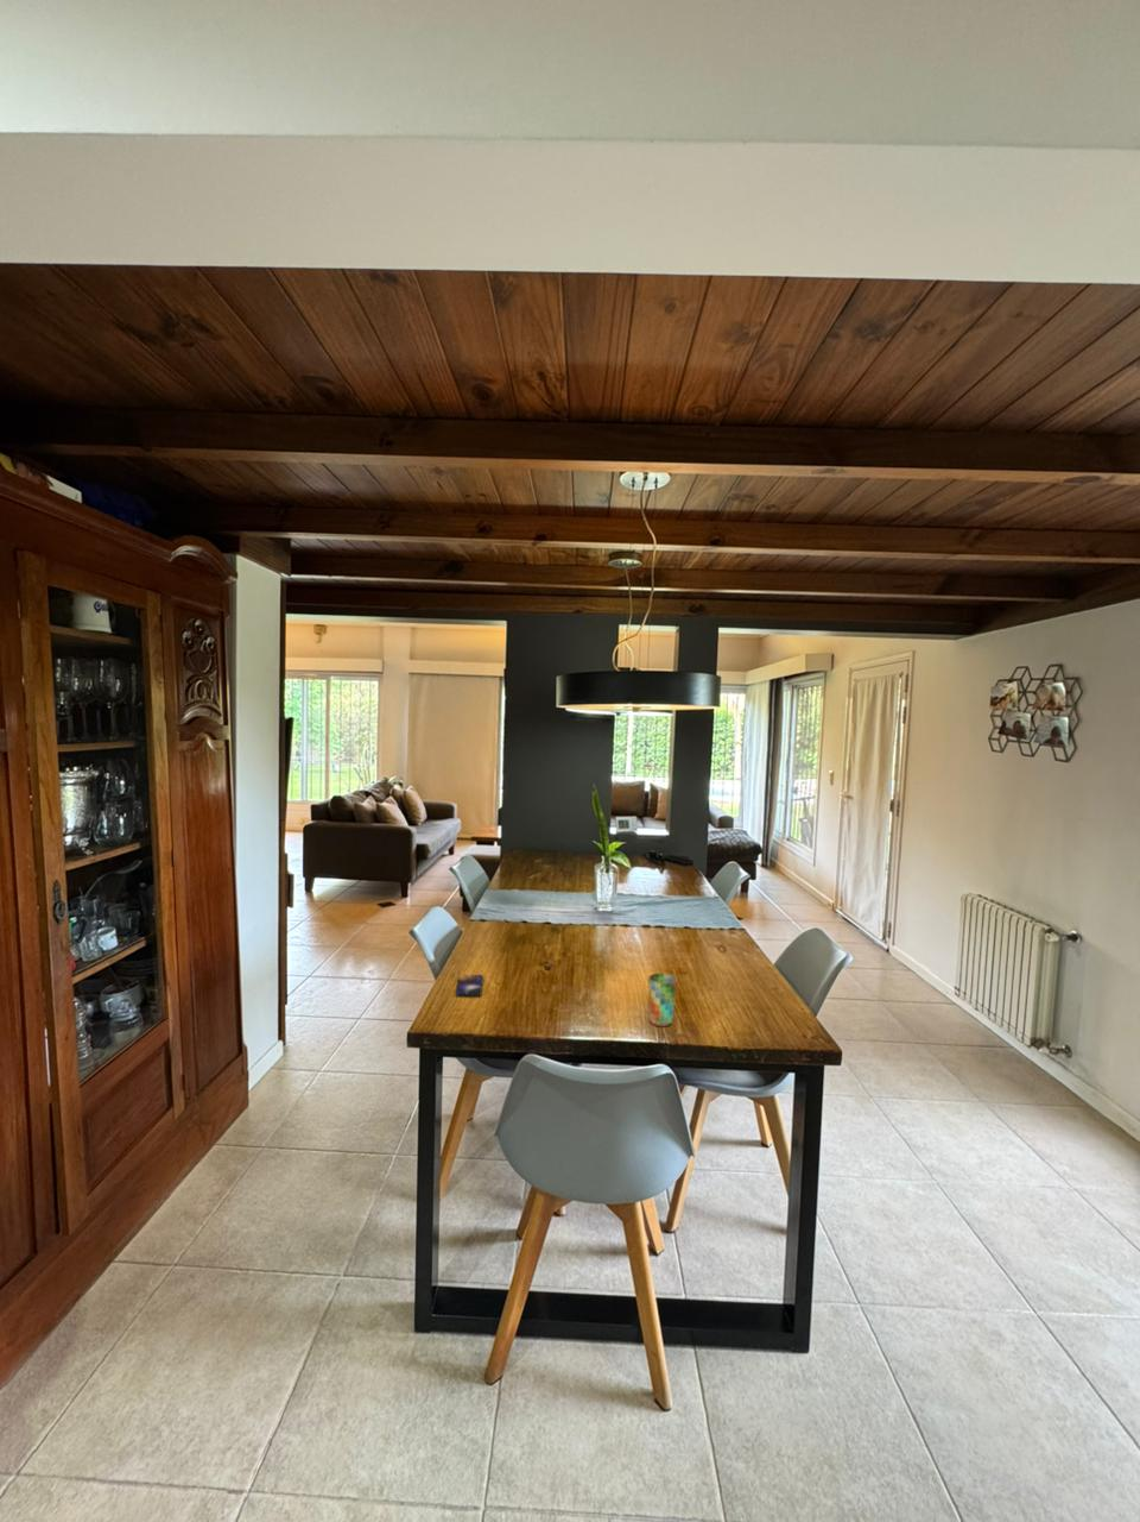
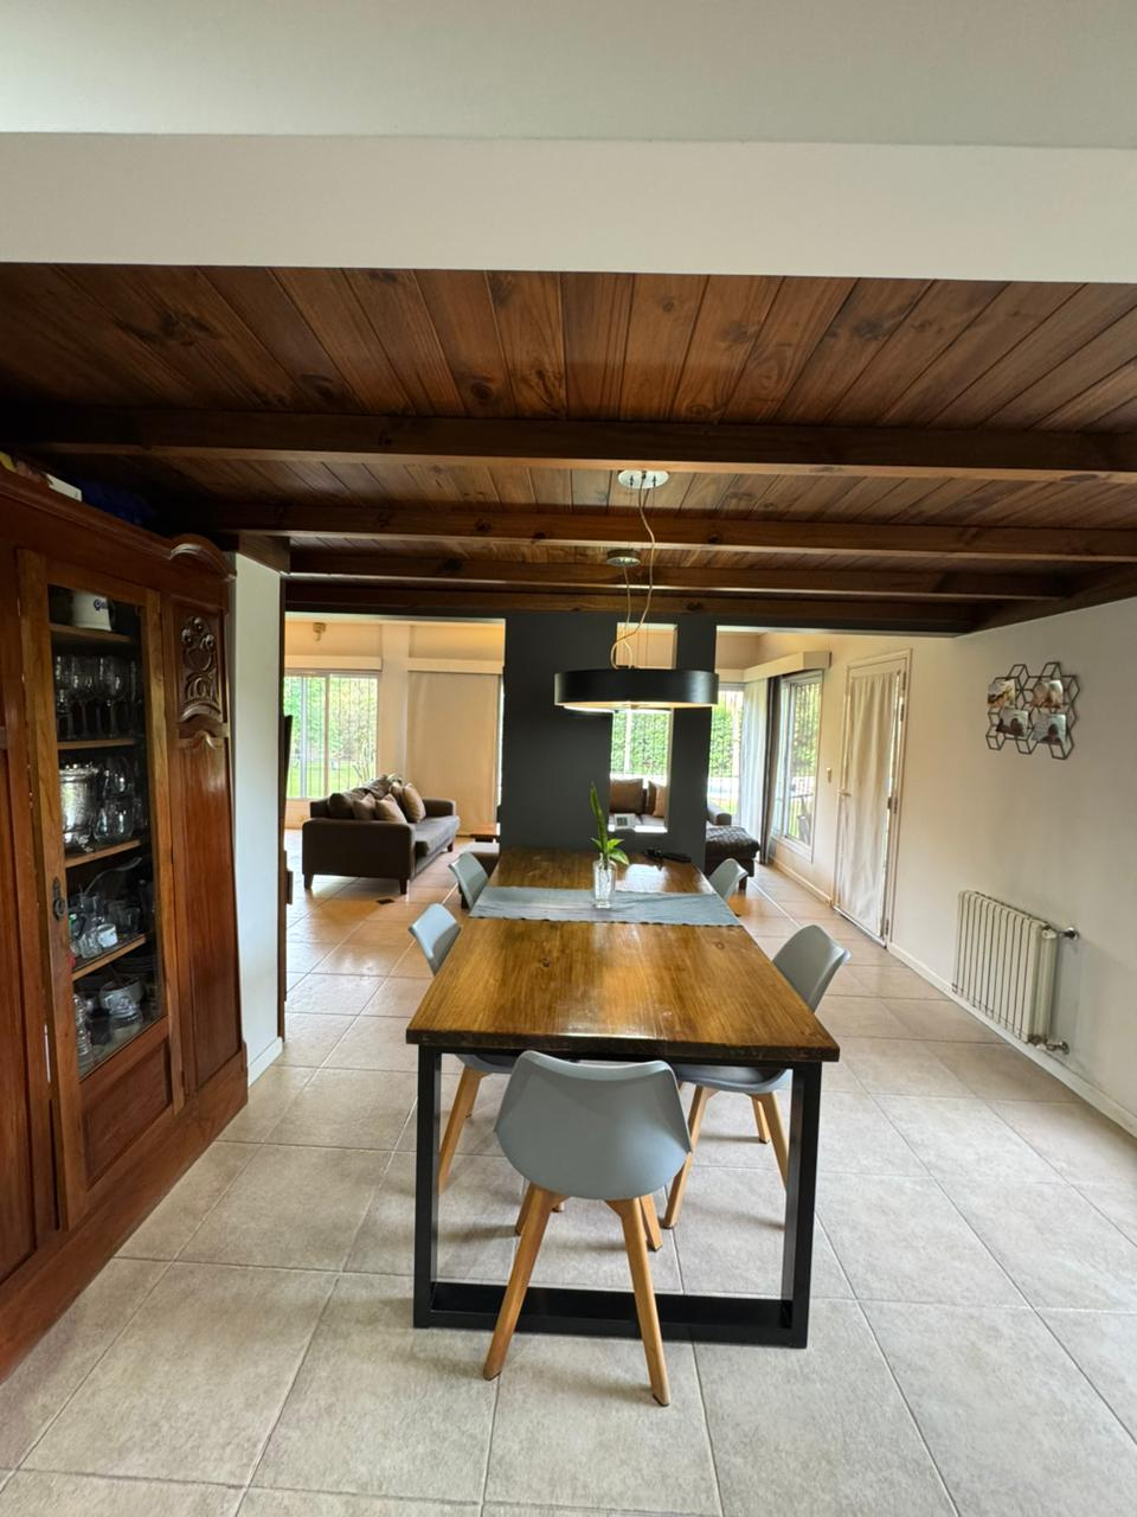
- cup (661, 999)
- smartphone (469, 985)
